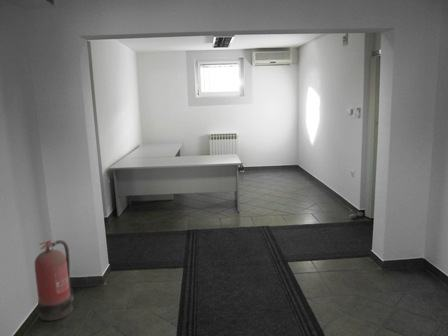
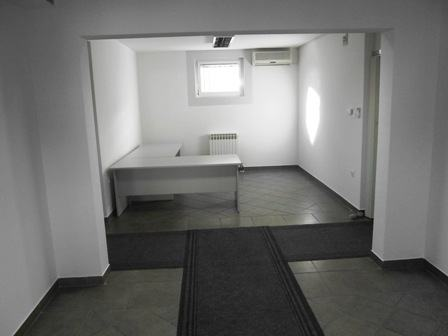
- fire extinguisher (54, 273)
